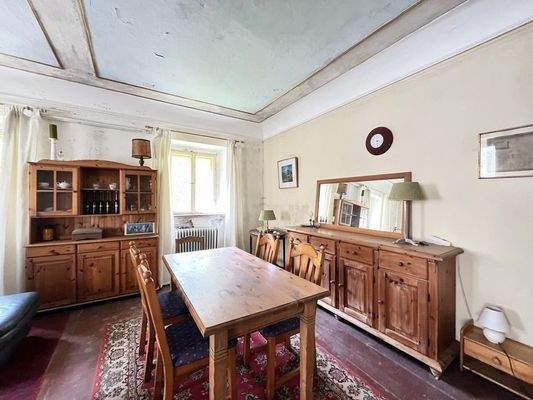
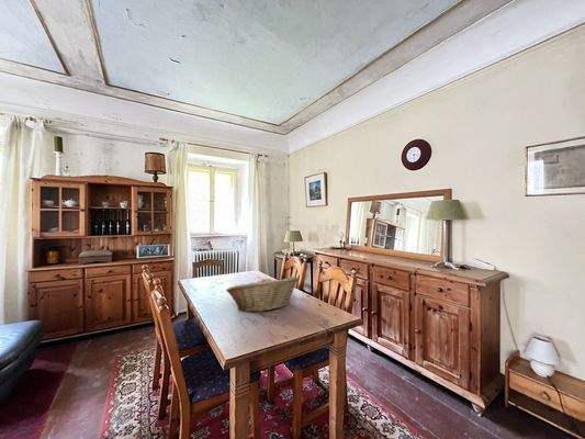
+ fruit basket (263, 290)
